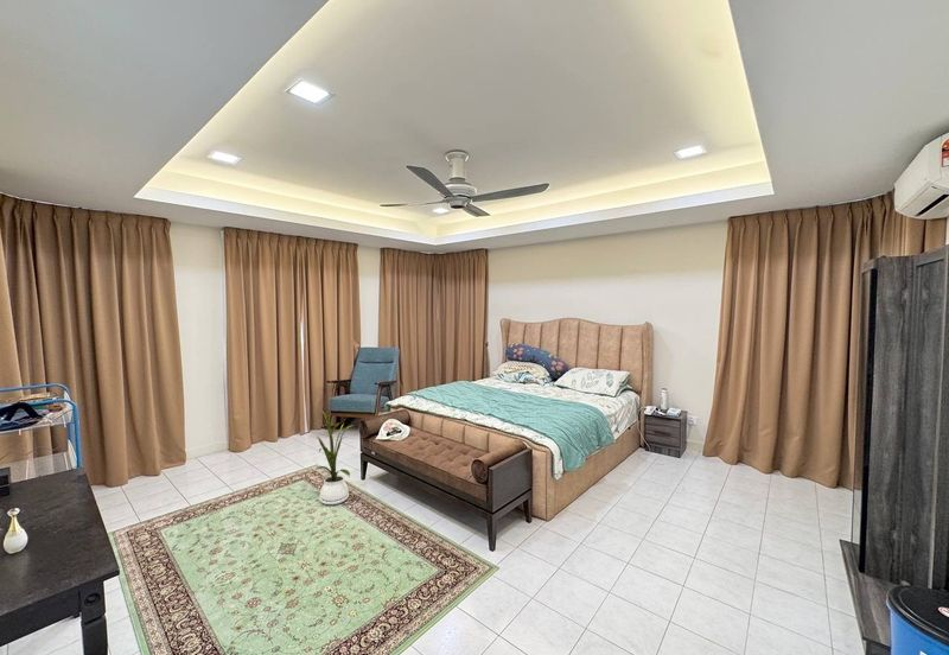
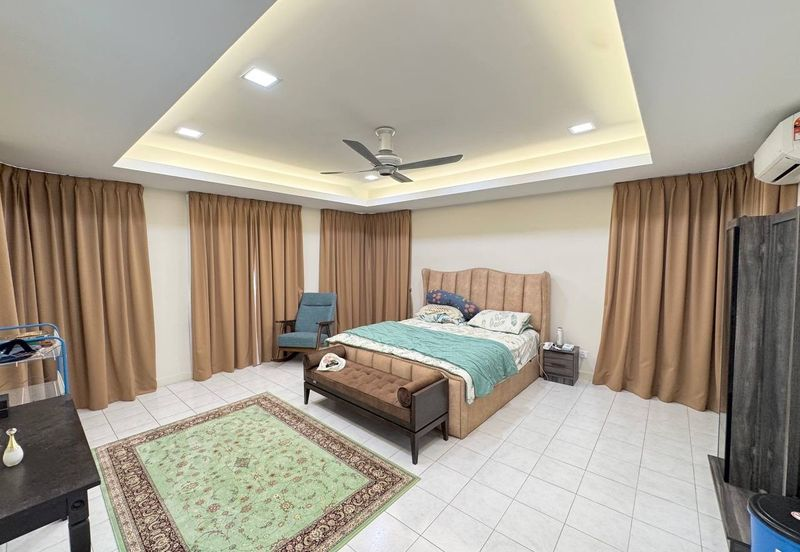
- house plant (332, 456)
